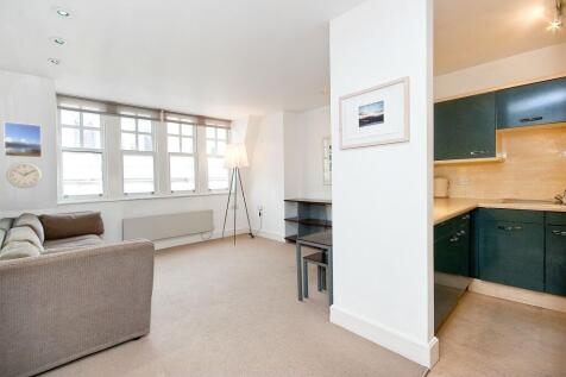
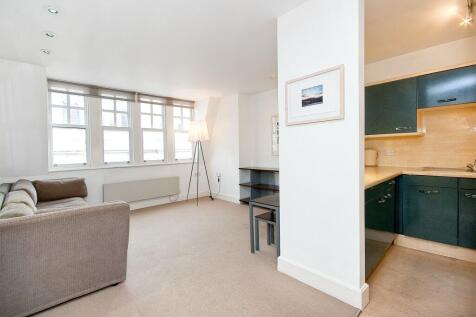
- wall clock (24, 175)
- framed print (23, 140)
